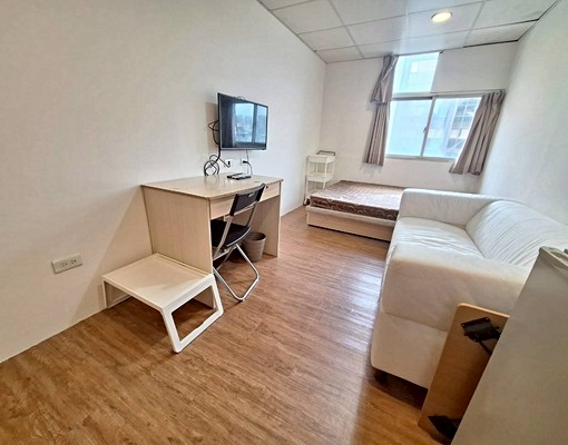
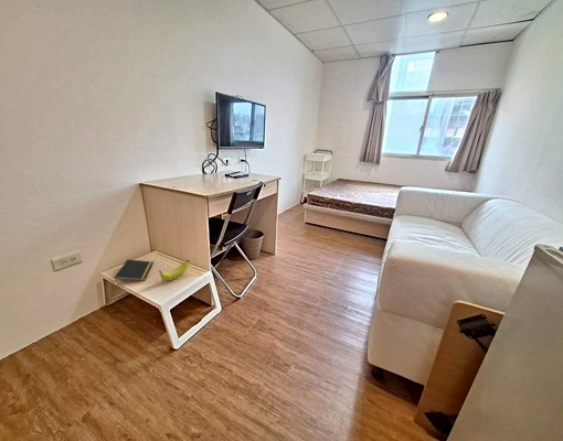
+ fruit (173, 270)
+ notepad (136, 269)
